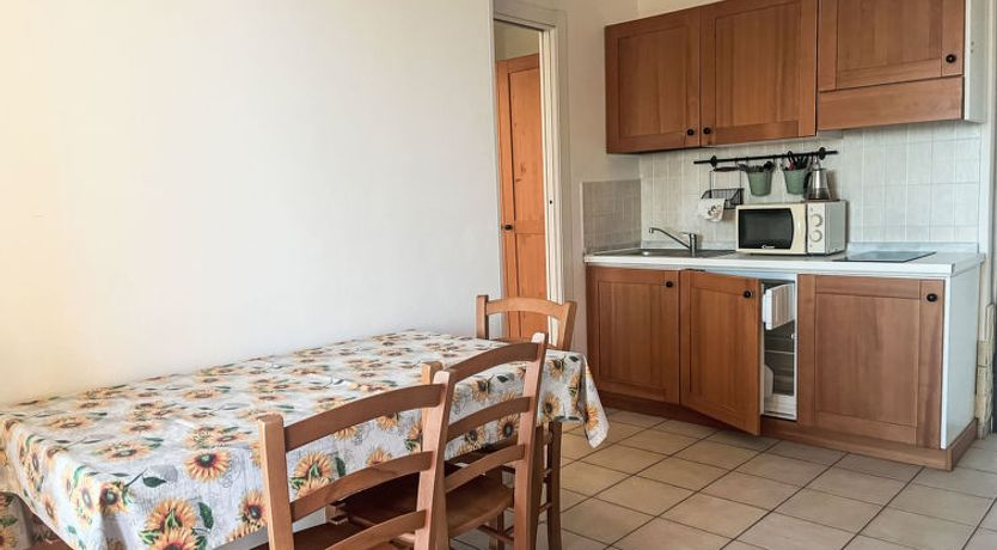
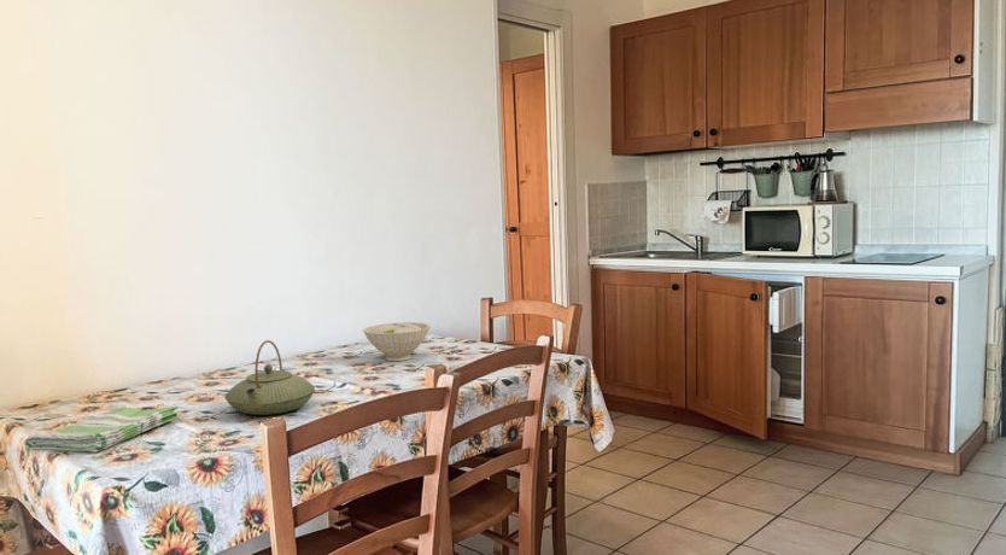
+ bowl (397, 340)
+ dish towel (104, 425)
+ teapot (267, 375)
